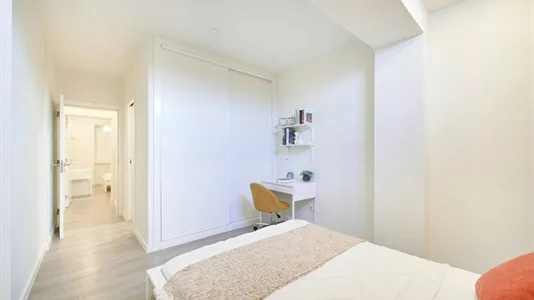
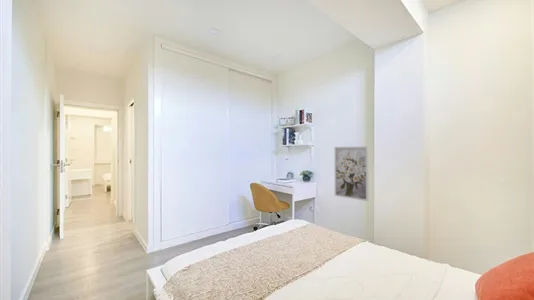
+ wall art (350, 172)
